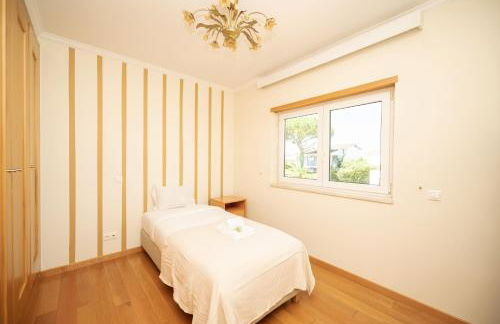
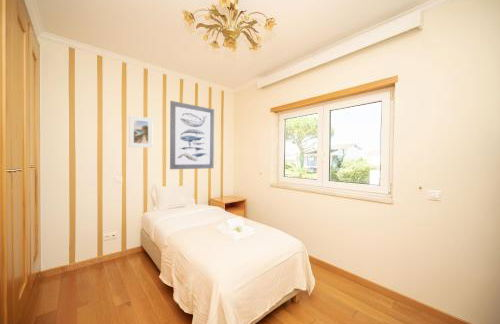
+ wall art (193, 137)
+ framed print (141, 132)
